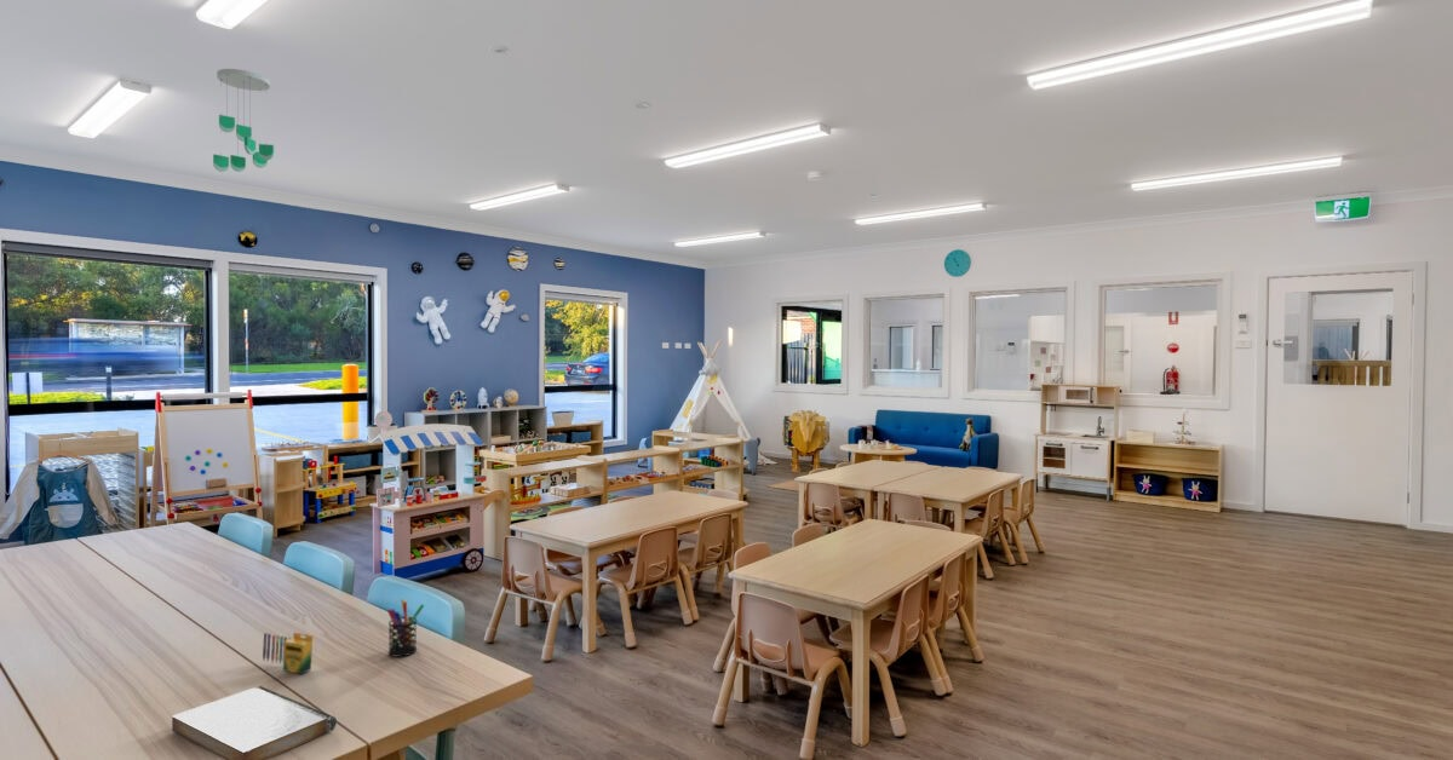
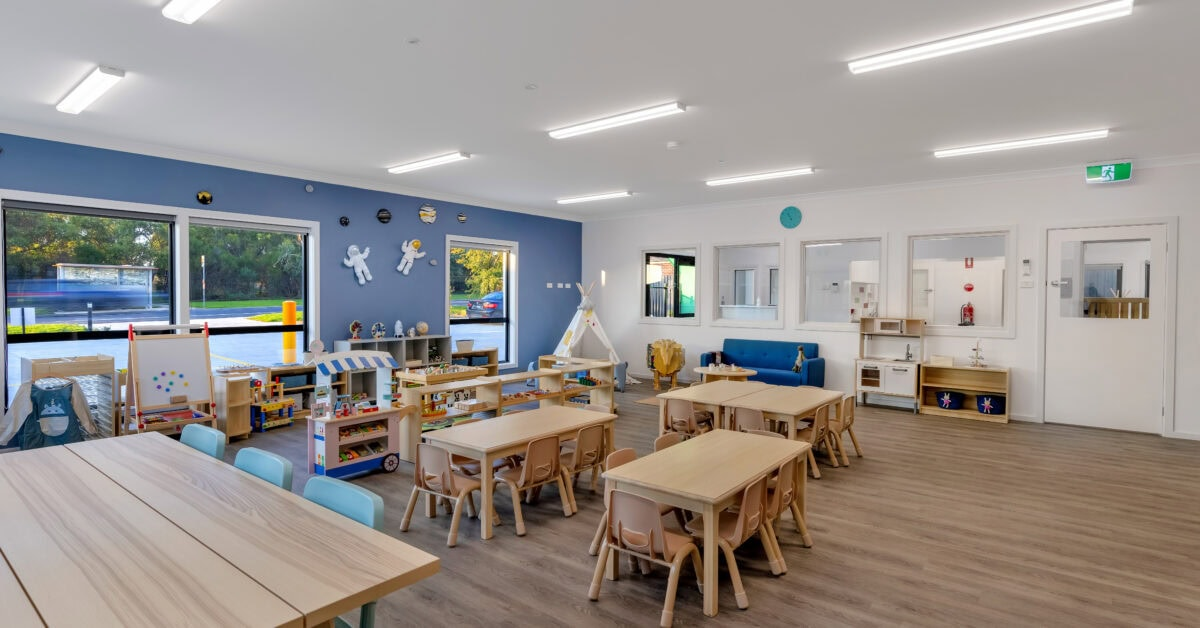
- ceiling mobile (243, 125)
- pen holder (406, 624)
- book (254, 722)
- crayon (287, 649)
